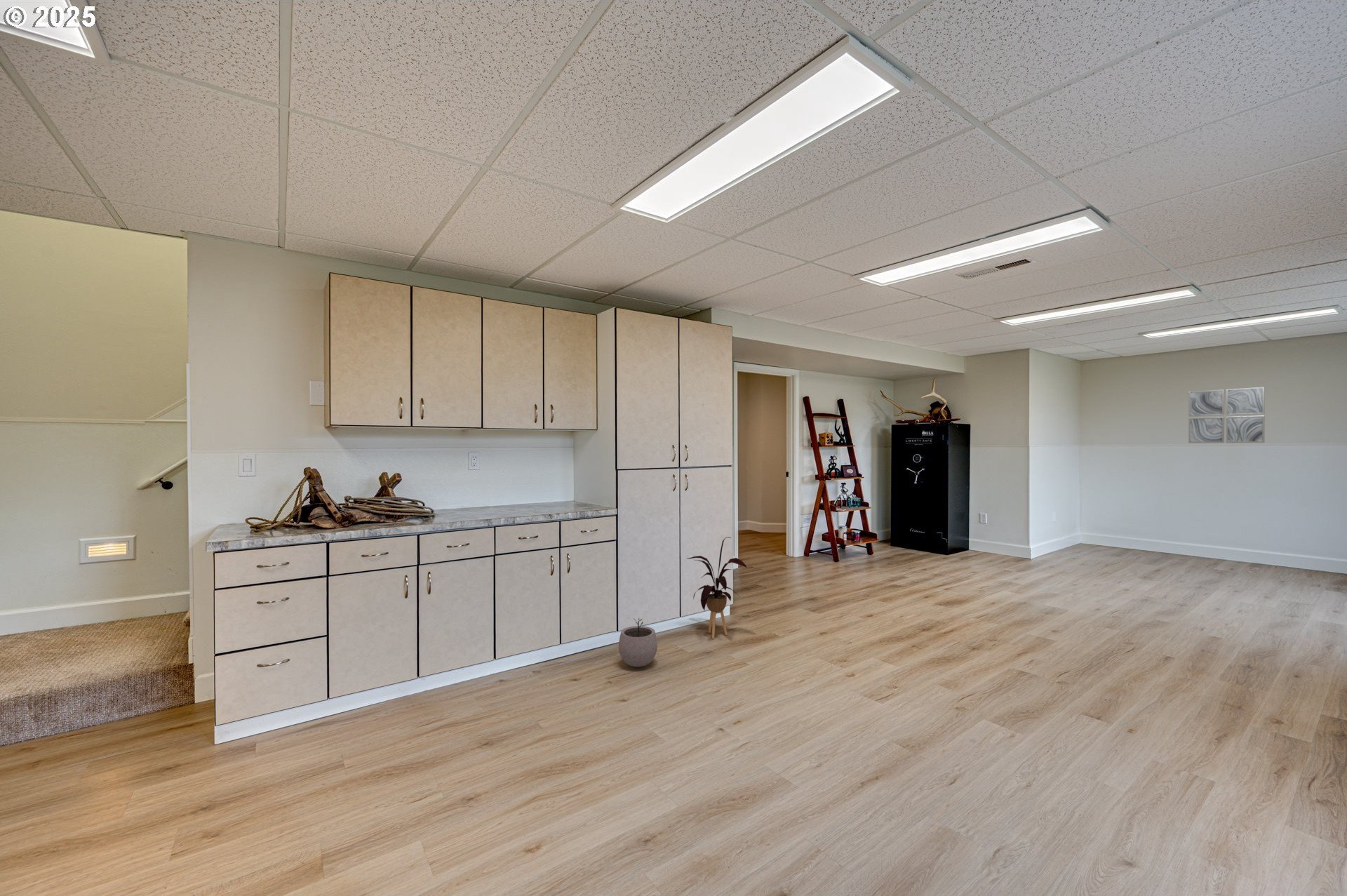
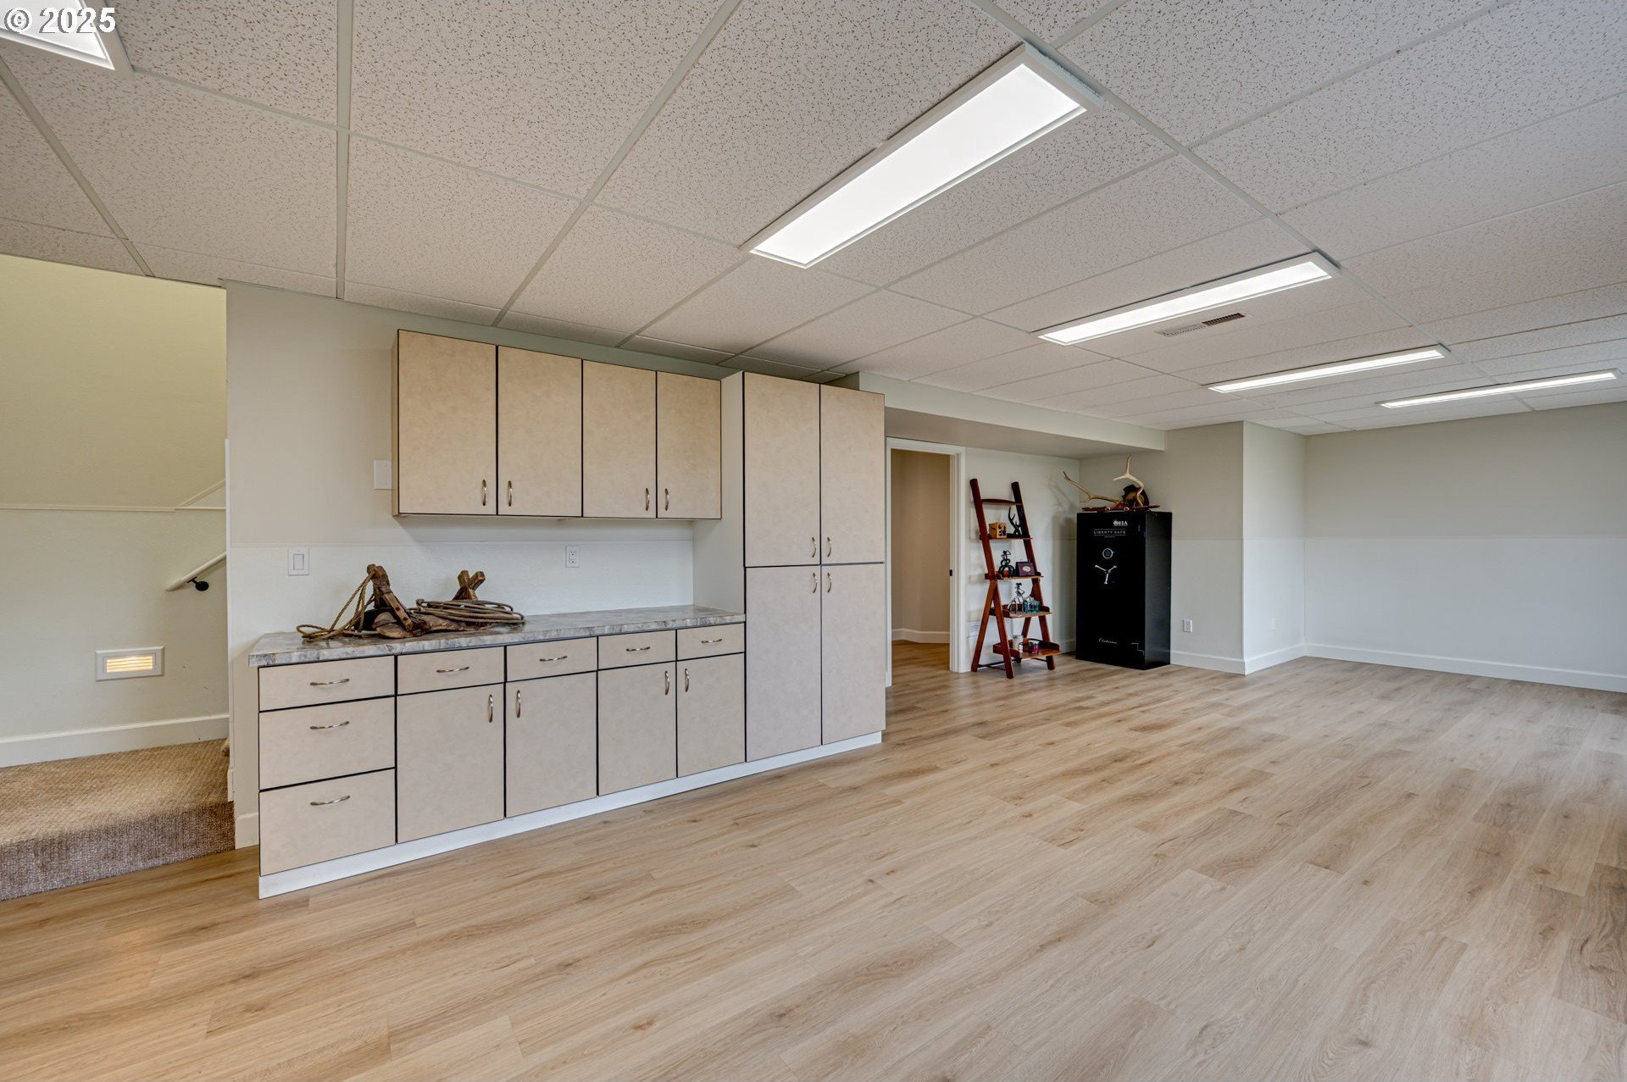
- plant pot (638, 641)
- wall art (1224, 417)
- house plant (714, 587)
